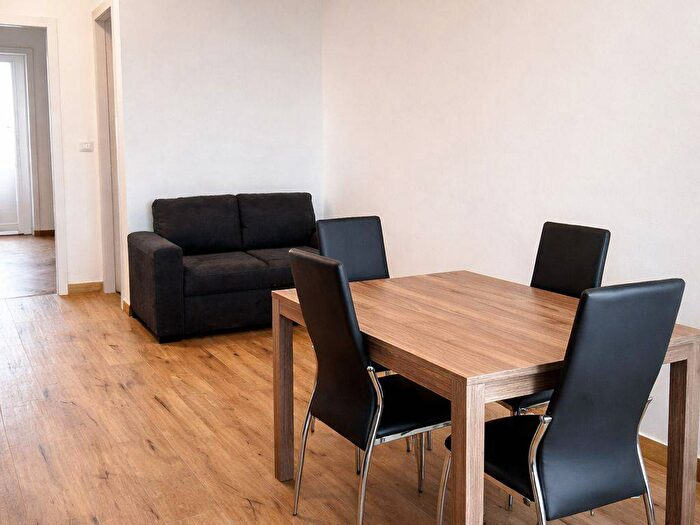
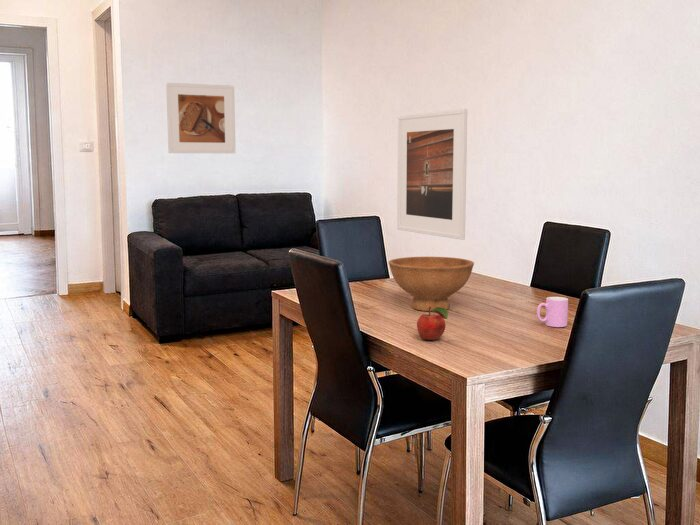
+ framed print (201, 119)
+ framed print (429, 174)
+ fruit (432, 323)
+ cup (551, 312)
+ bowl (430, 284)
